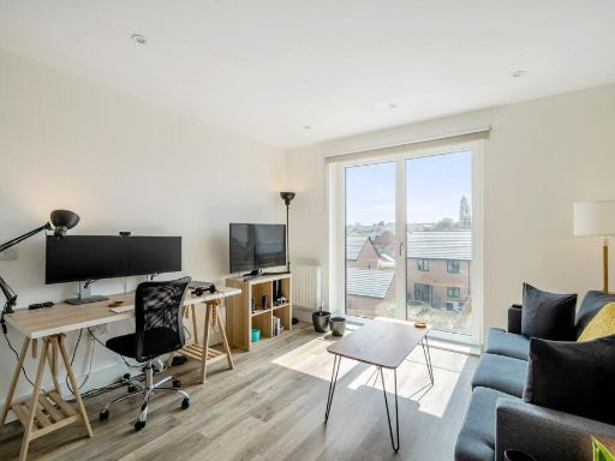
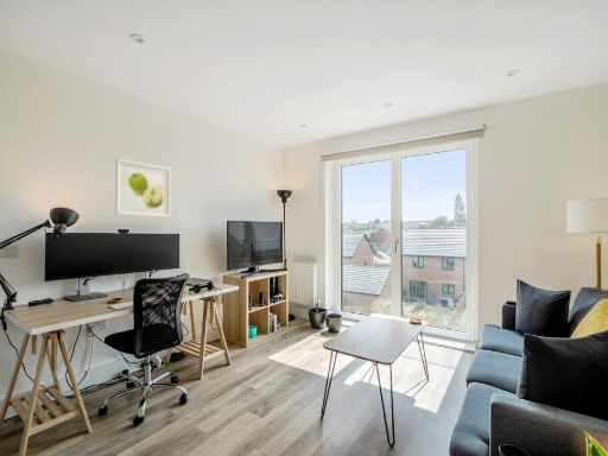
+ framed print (144, 190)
